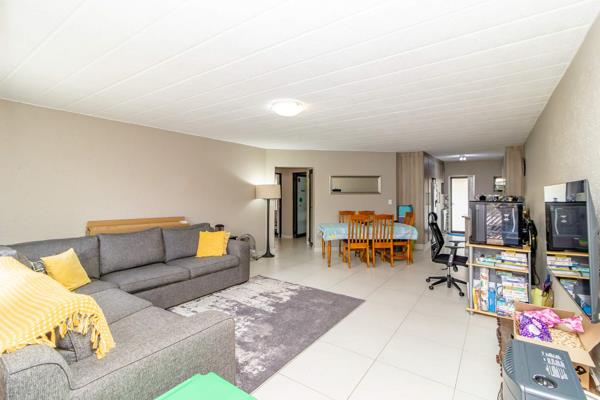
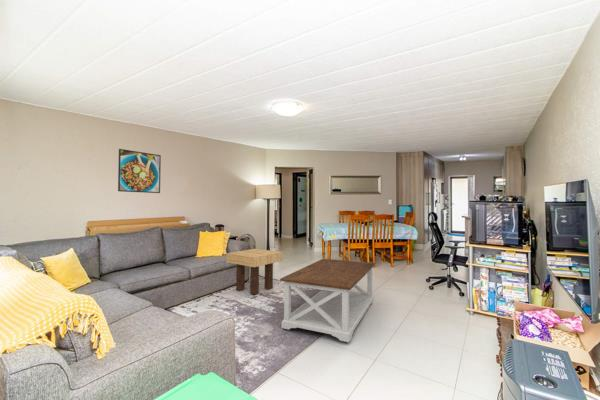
+ side table (254, 270)
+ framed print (140, 172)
+ coffee table (333, 291)
